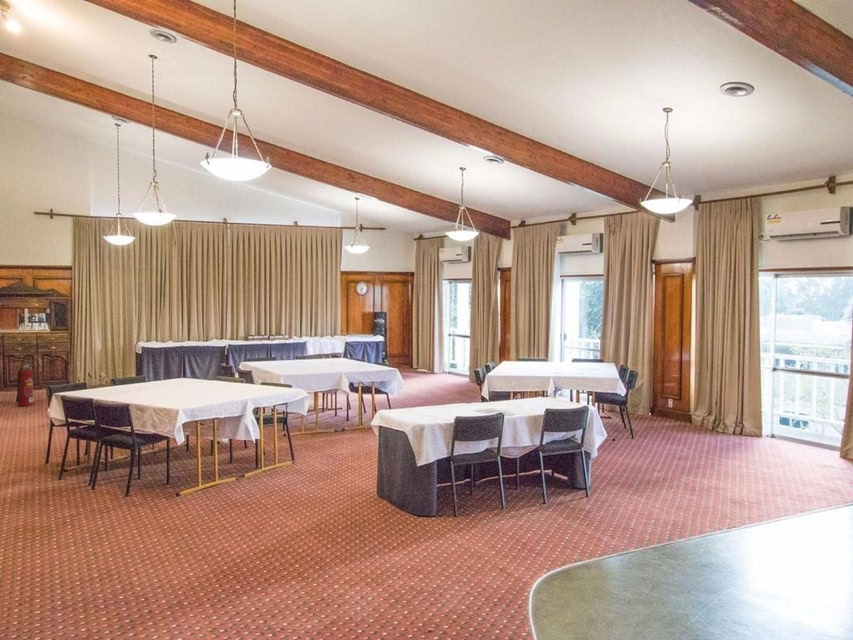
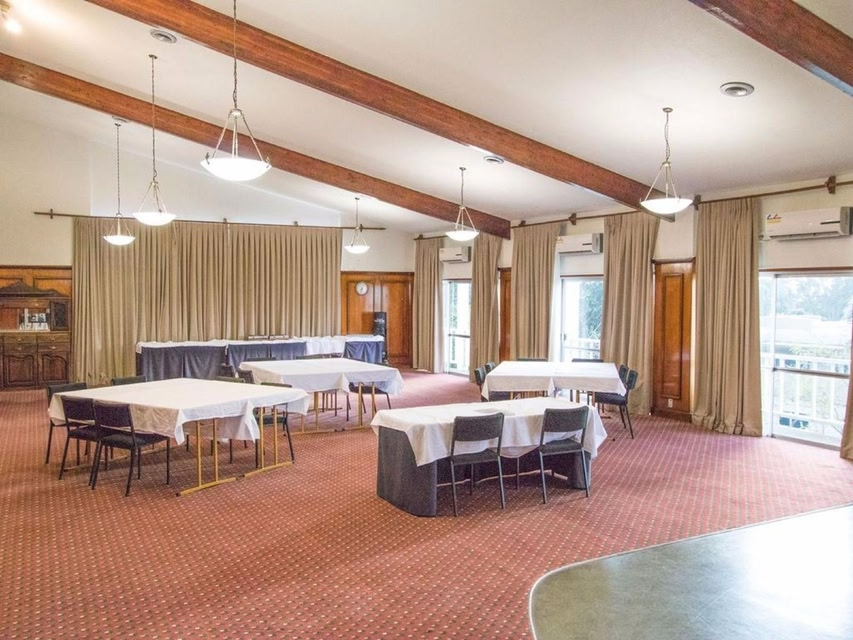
- fire extinguisher (23, 385)
